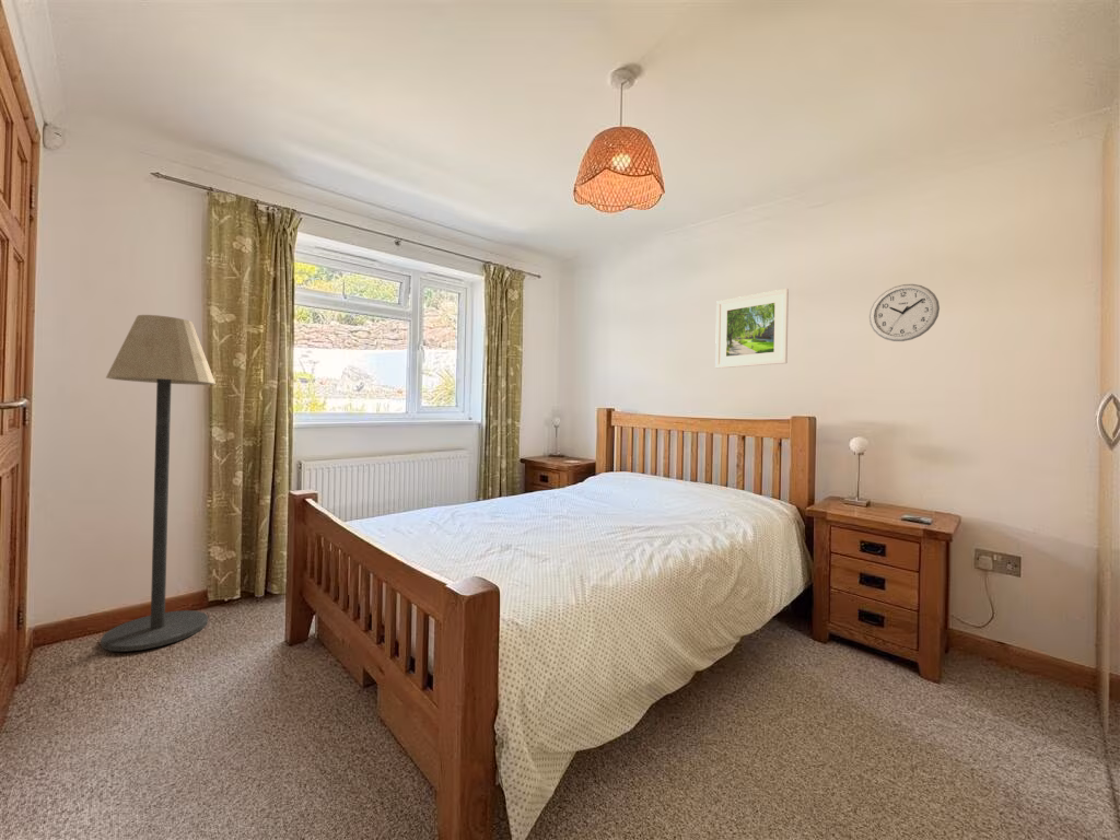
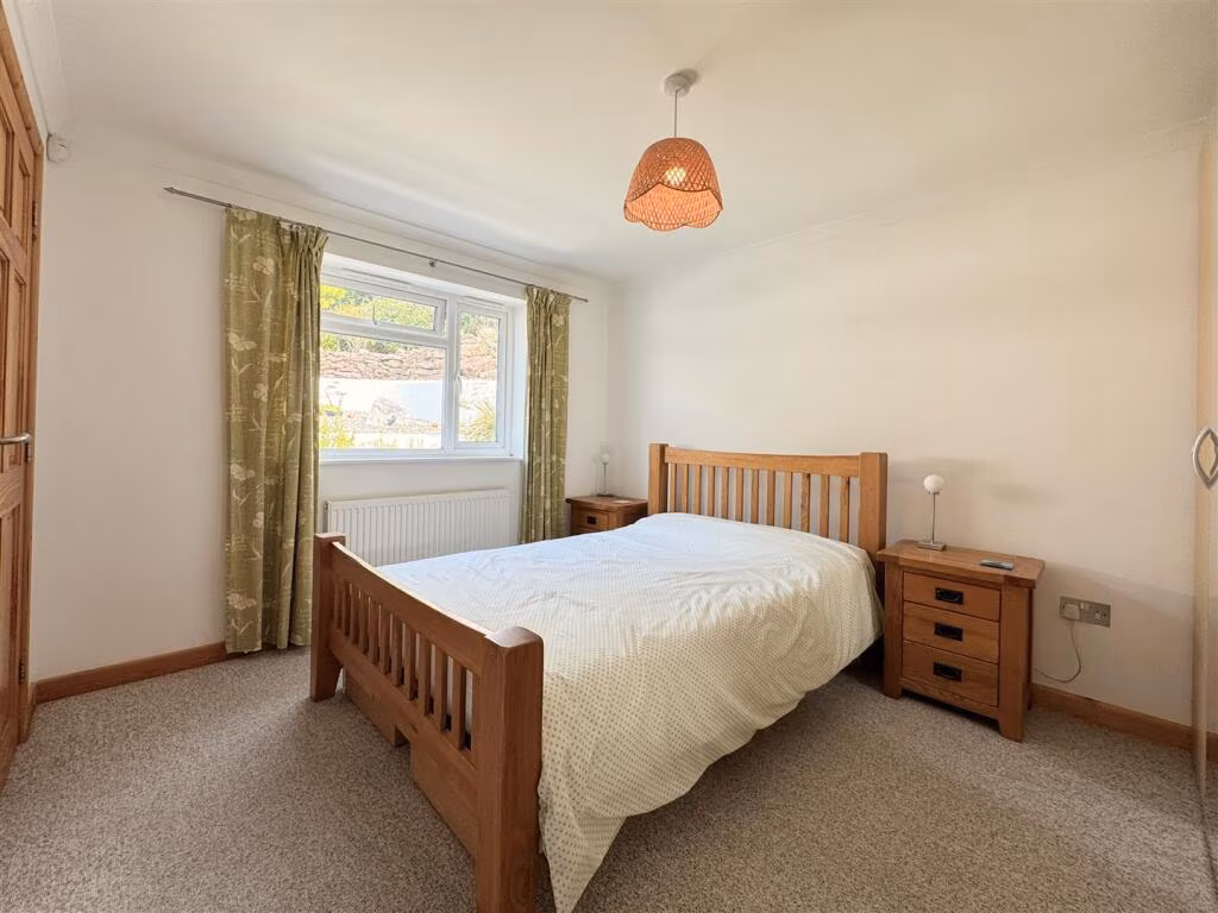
- floor lamp (161, 475)
- wall clock (902, 312)
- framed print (749, 330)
